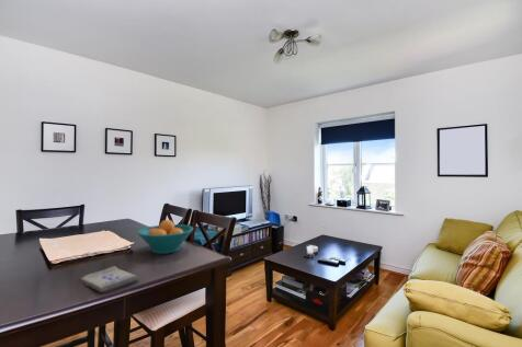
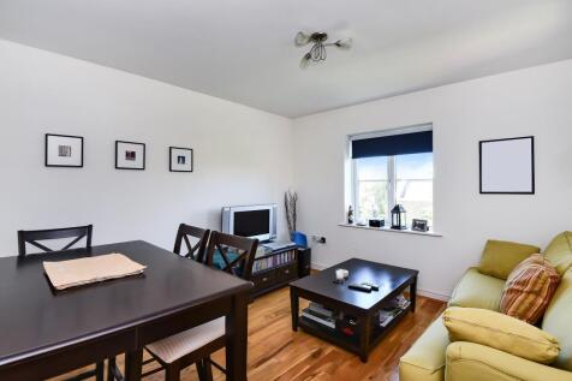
- fruit bowl (166, 234)
- desk calendar (109, 277)
